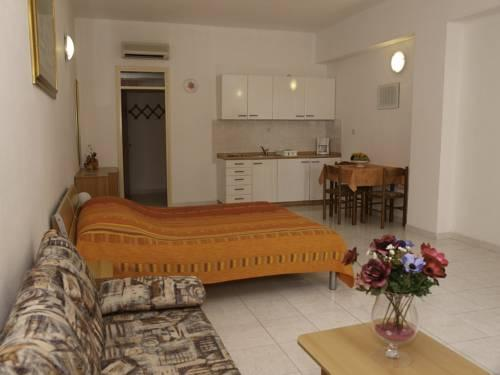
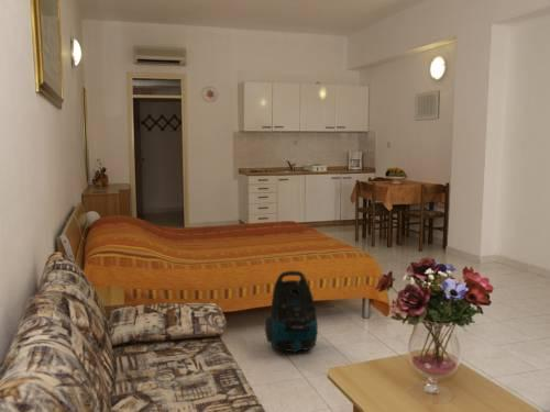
+ vacuum cleaner (292, 311)
